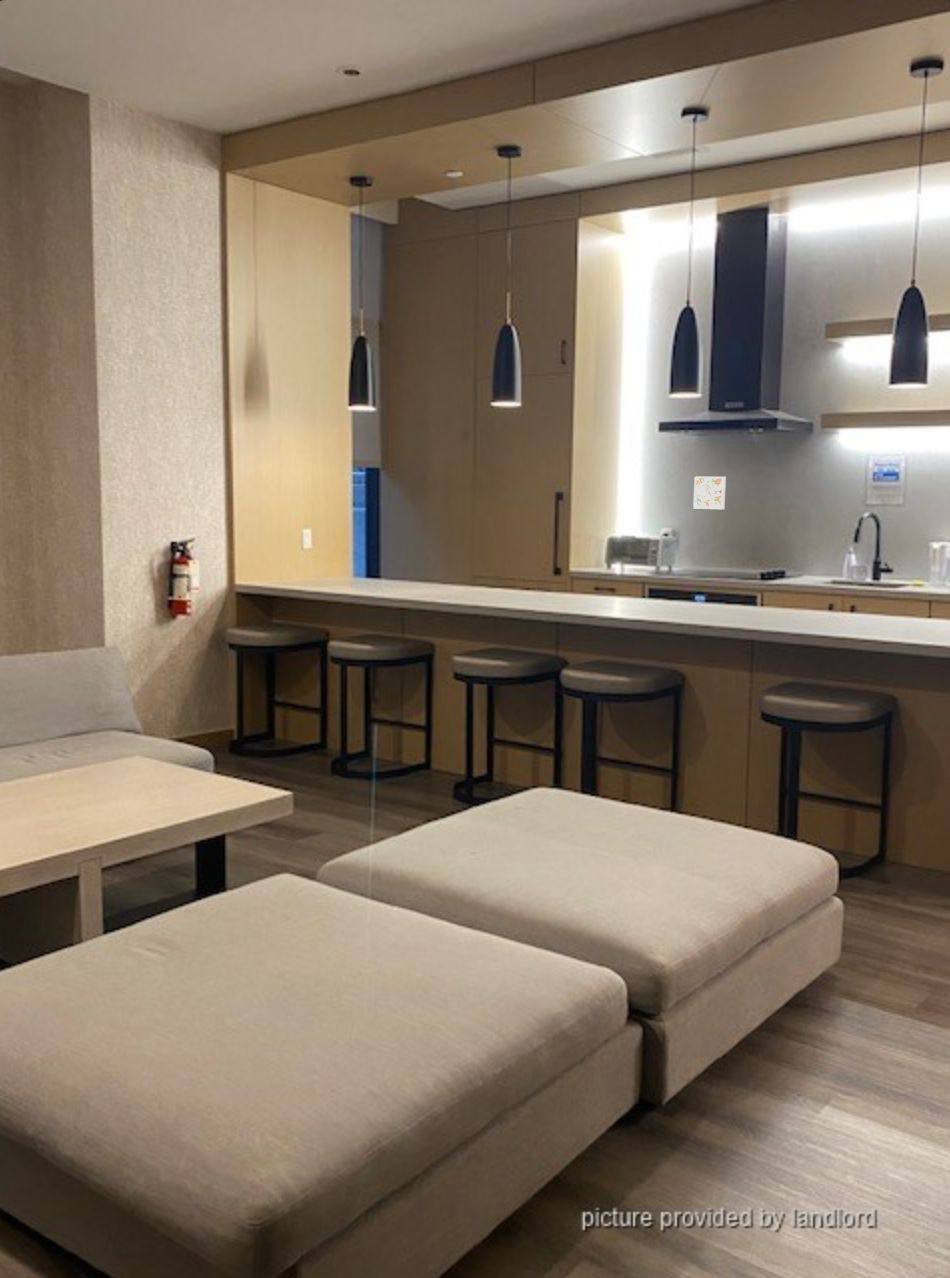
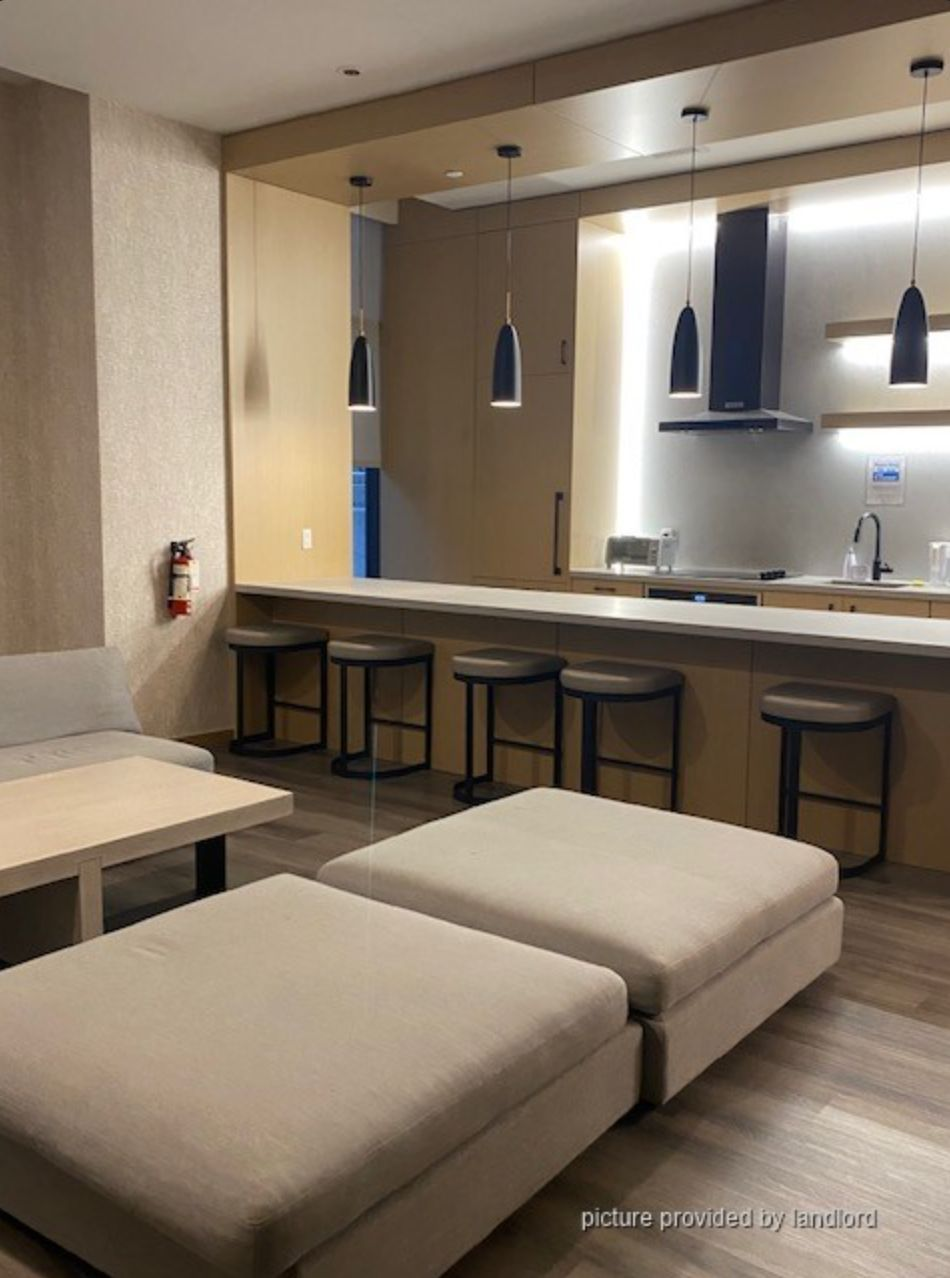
- decorative tile (709, 493)
